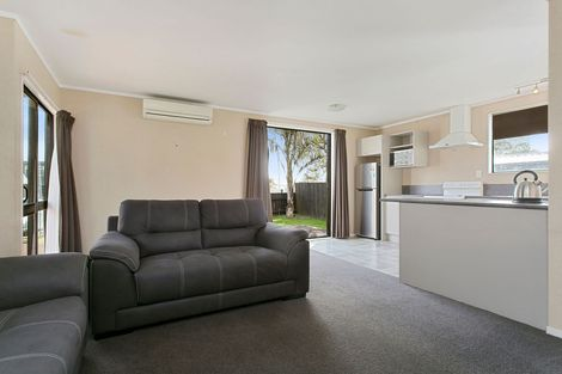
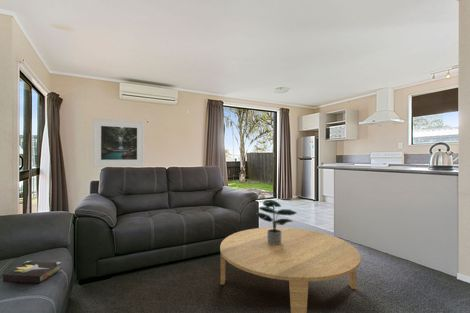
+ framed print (119, 143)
+ hardback book (33, 271)
+ coffee table (286, 265)
+ potted plant (276, 221)
